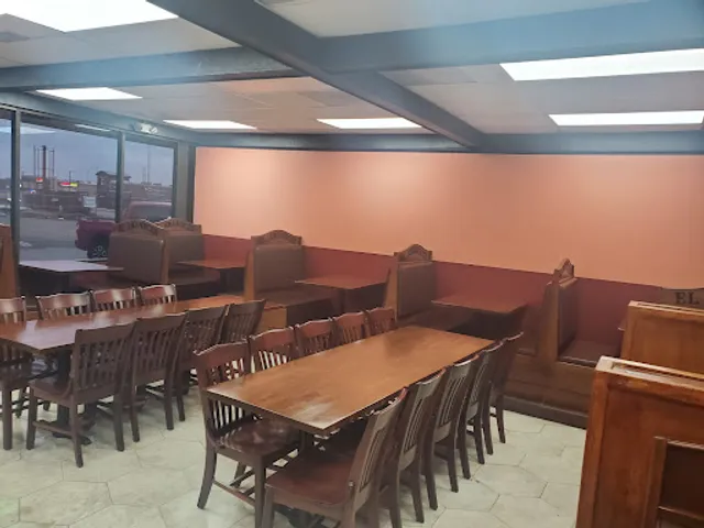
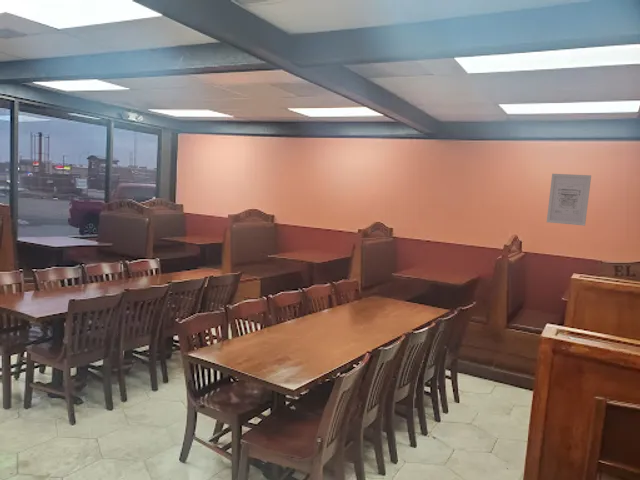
+ wall art (568, 199)
